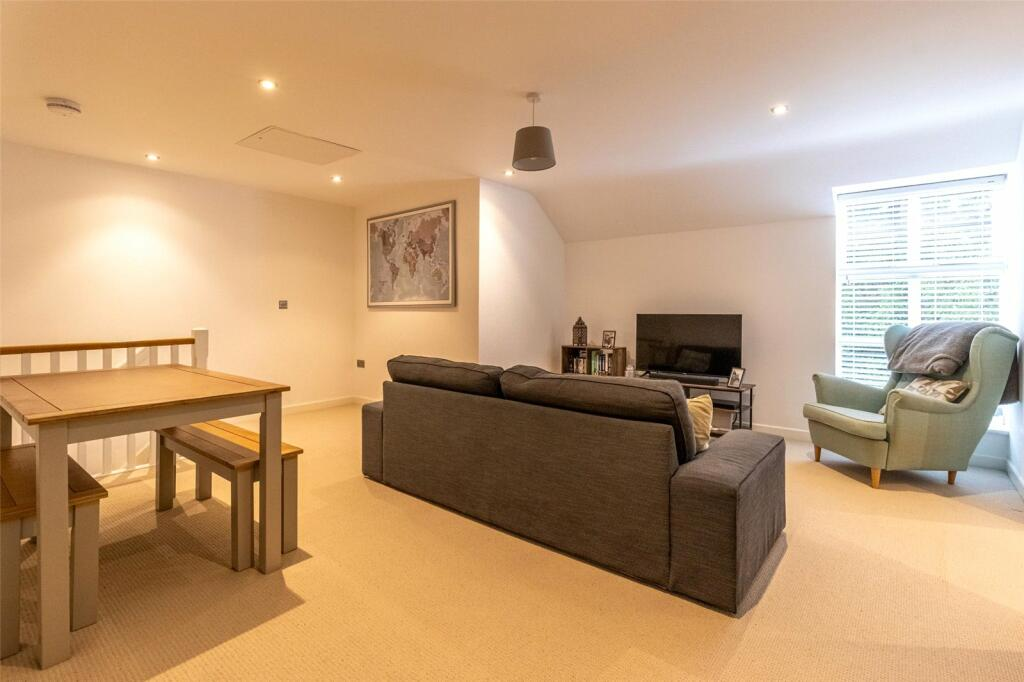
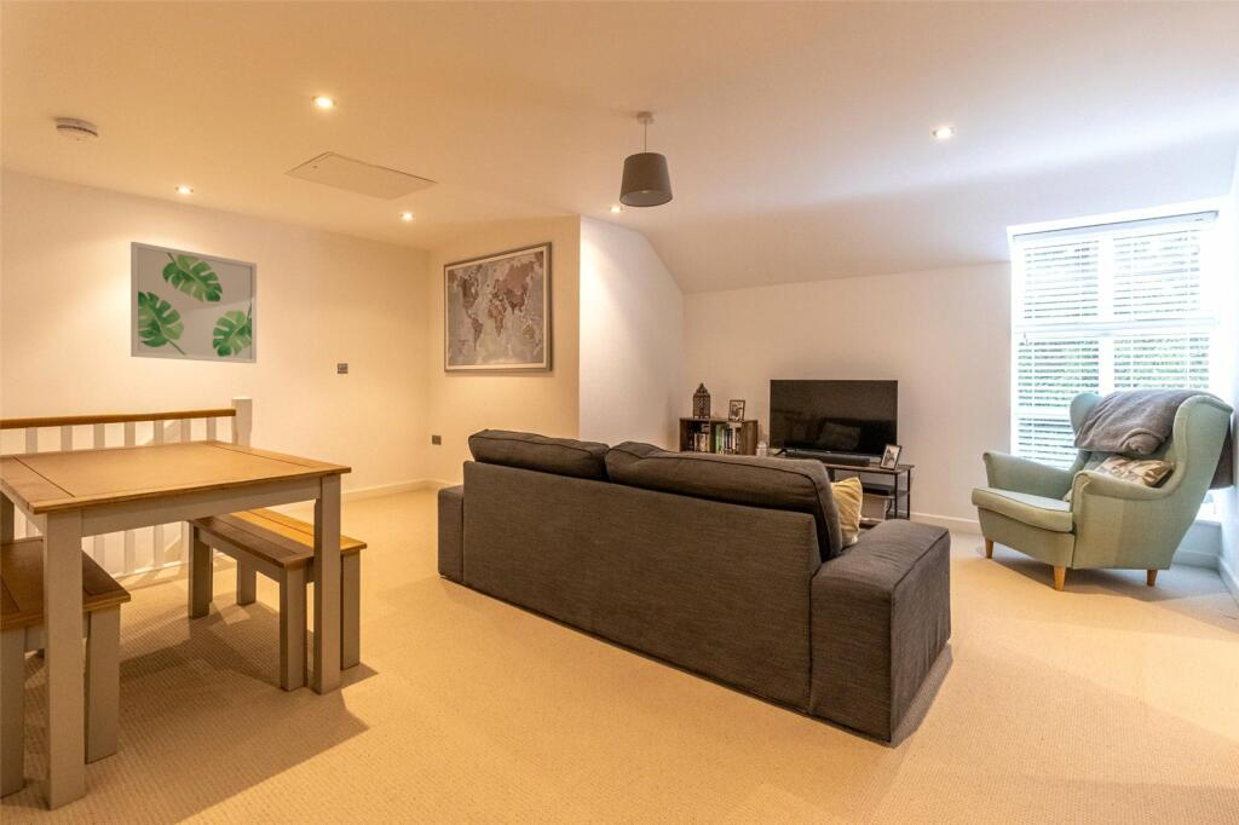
+ wall art (197, 306)
